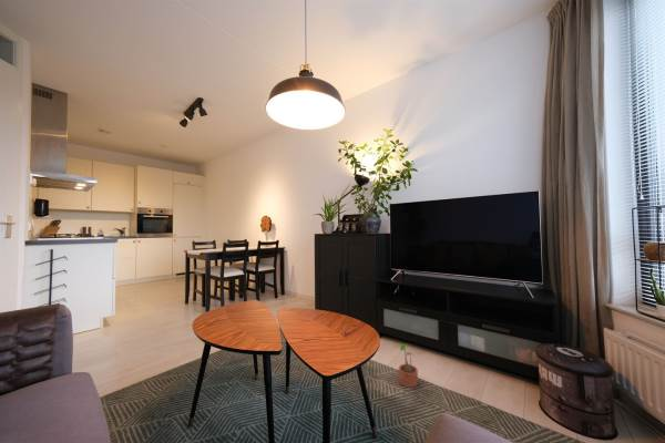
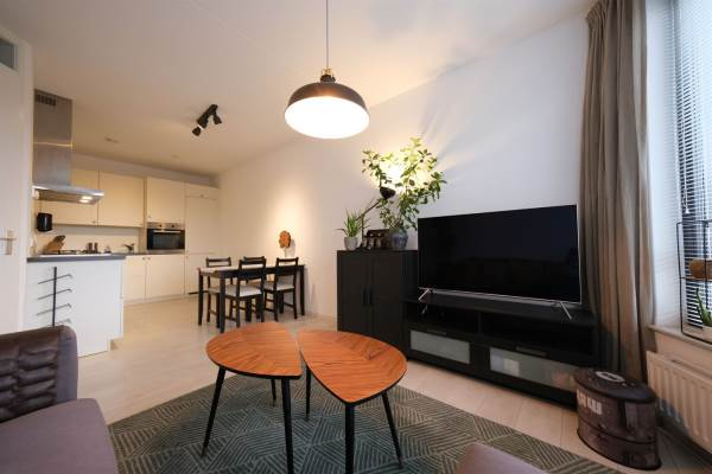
- potted plant (406, 362)
